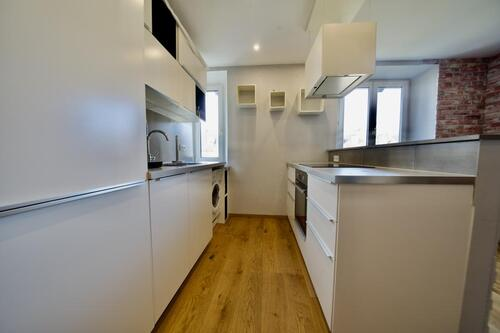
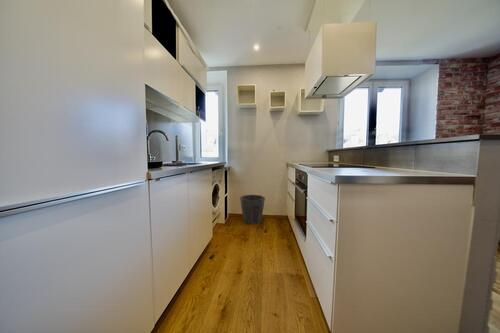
+ waste bin (252, 209)
